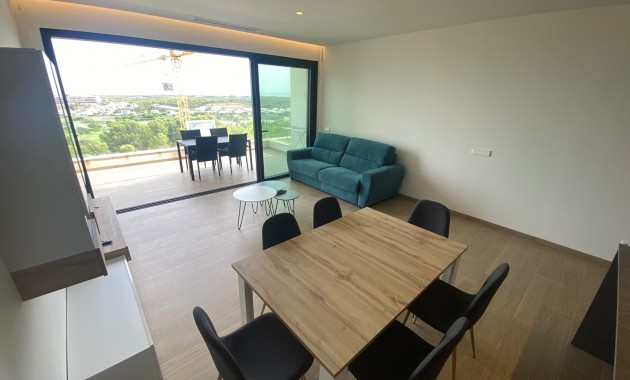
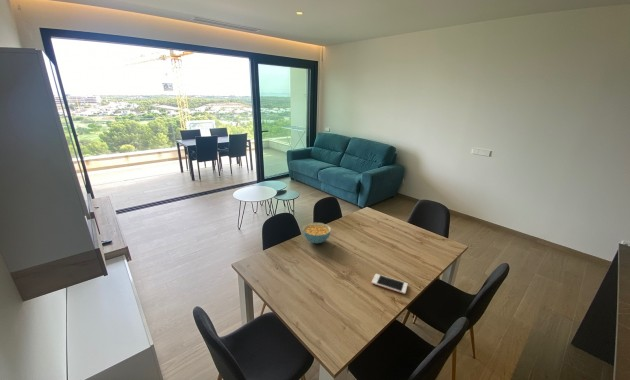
+ cell phone (389, 283)
+ cereal bowl (316, 235)
